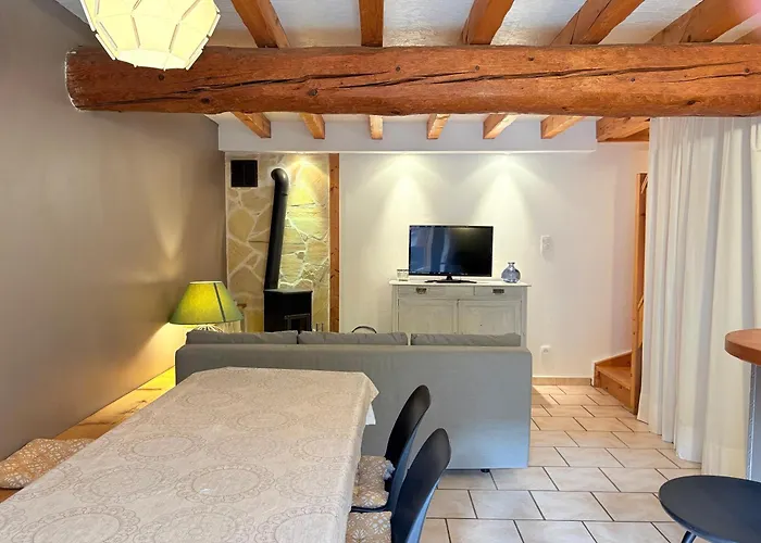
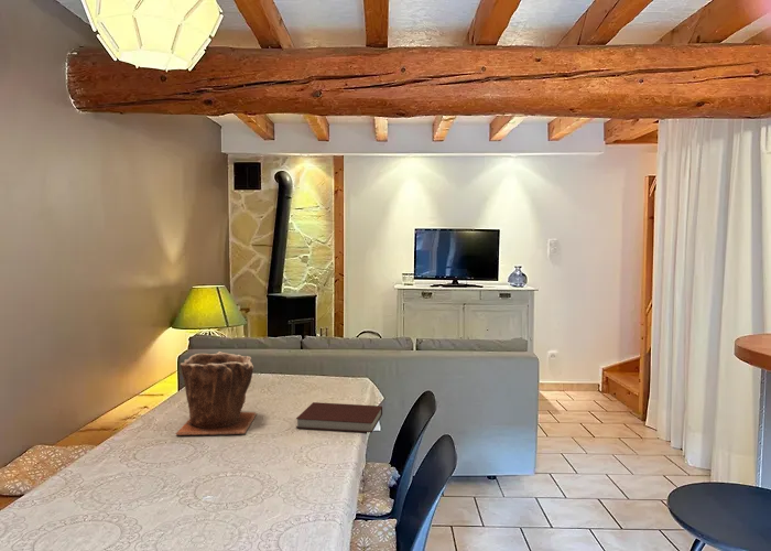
+ plant pot (218, 390)
+ notebook (340, 415)
